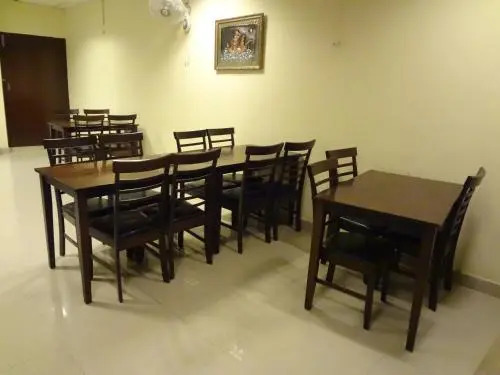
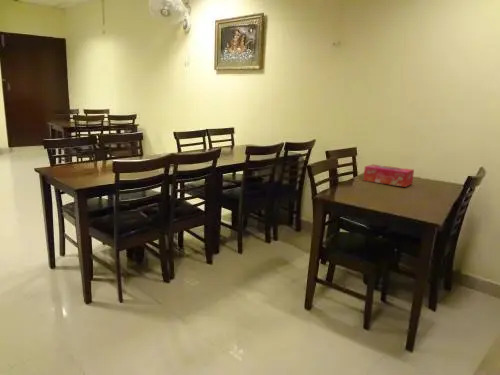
+ tissue box (388, 175)
